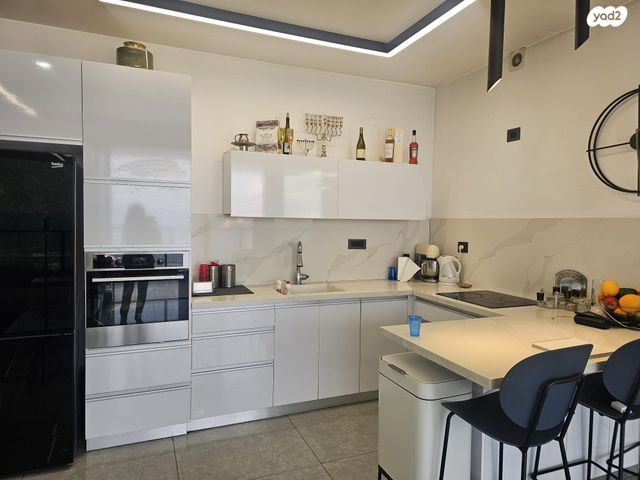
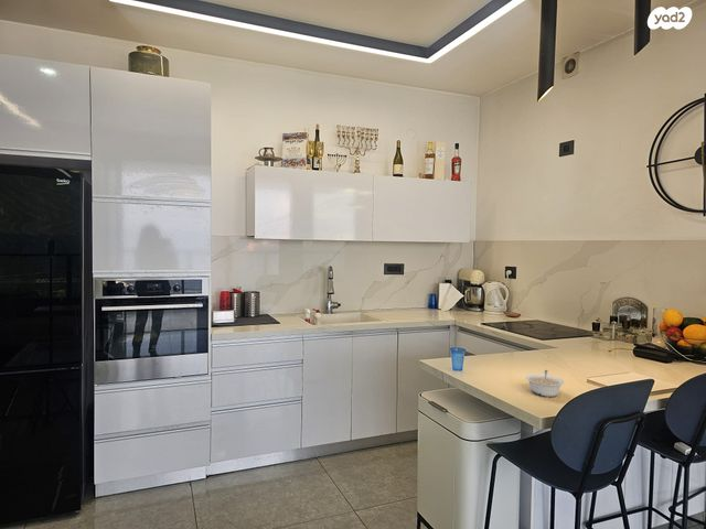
+ legume (543, 384)
